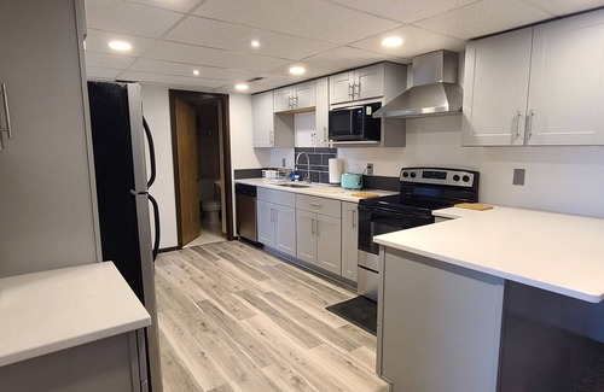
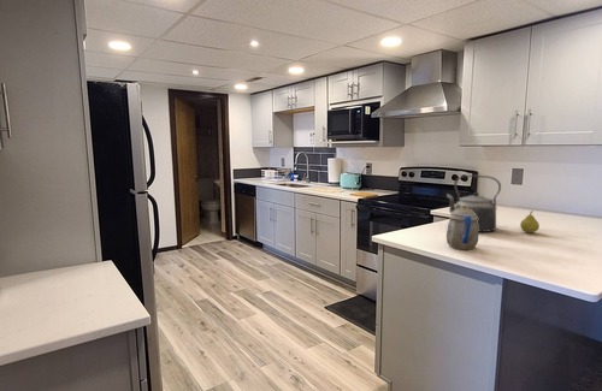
+ fruit (530, 221)
+ kettle (471, 201)
+ teapot (462, 225)
